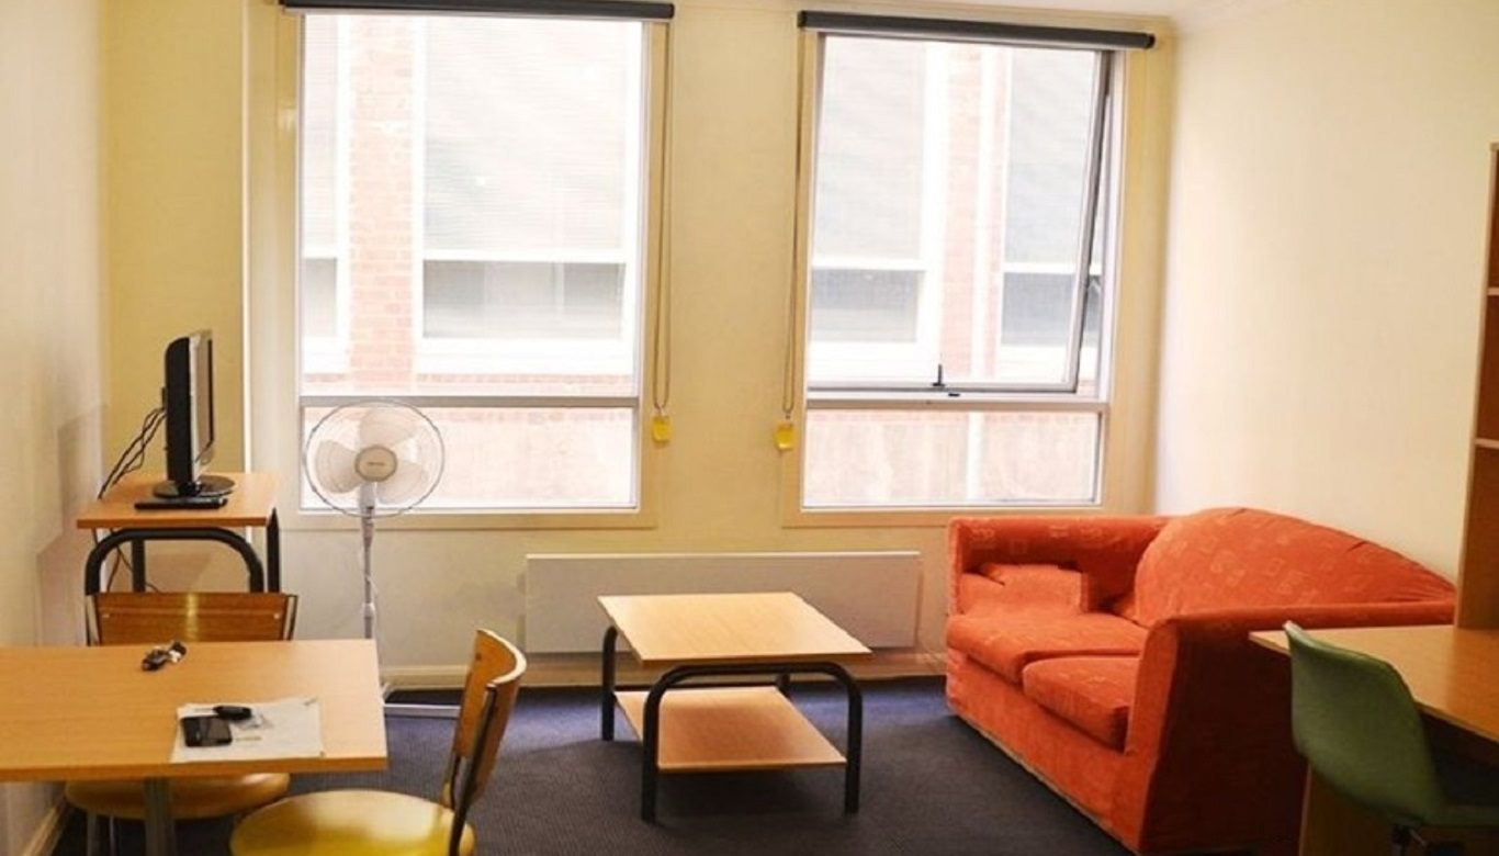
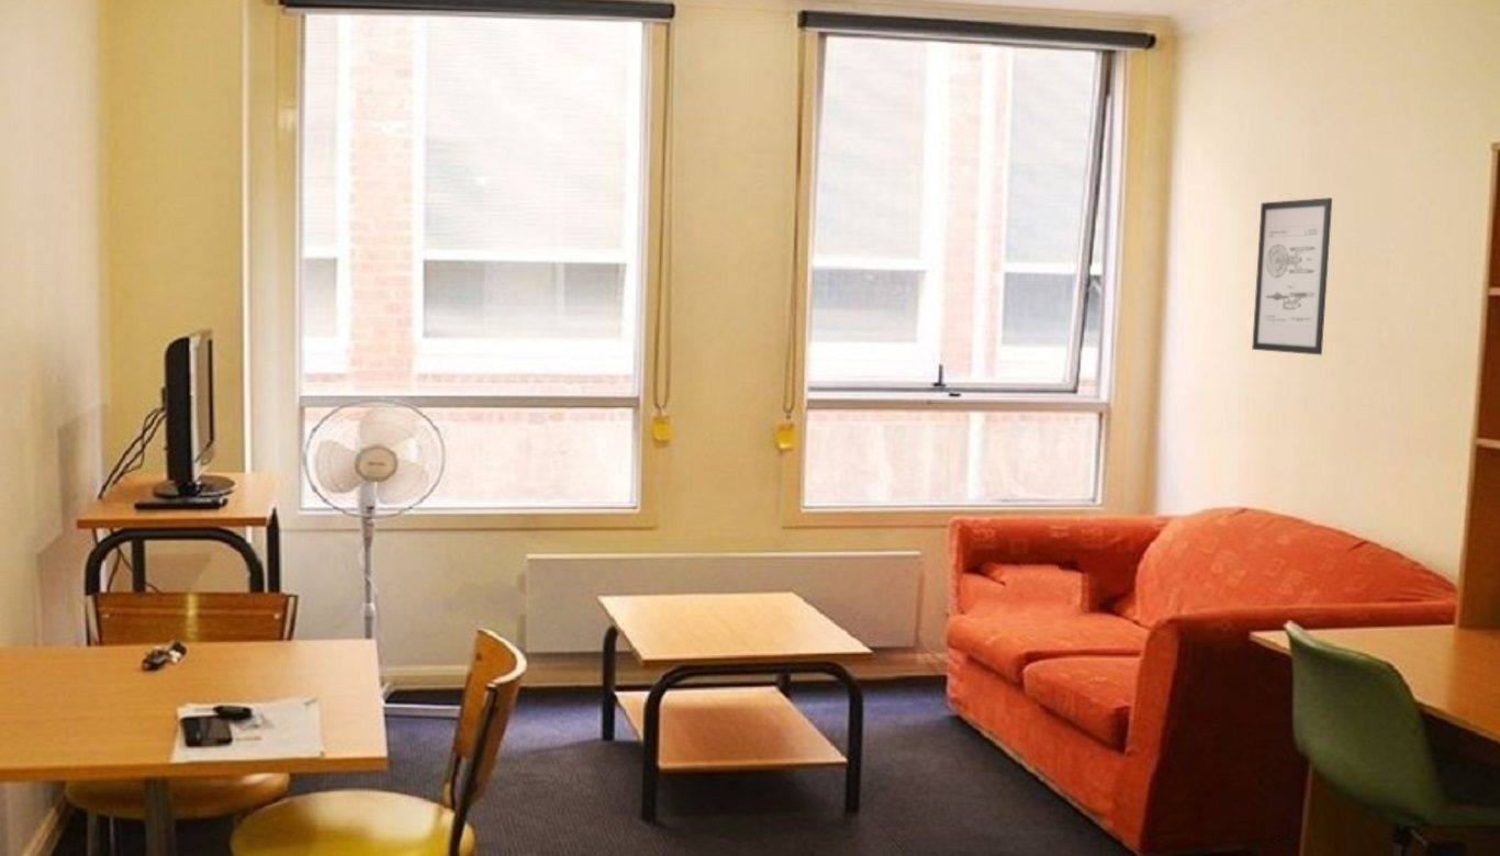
+ wall art (1290, 277)
